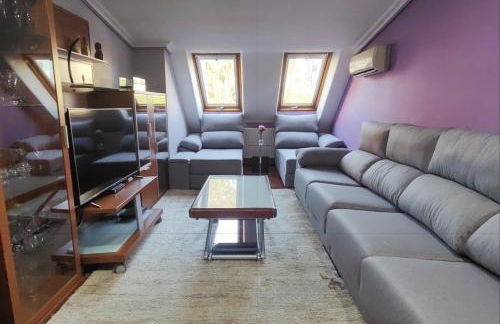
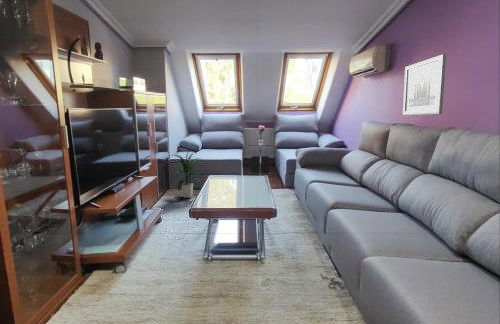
+ wall art (421, 88)
+ indoor plant (185, 174)
